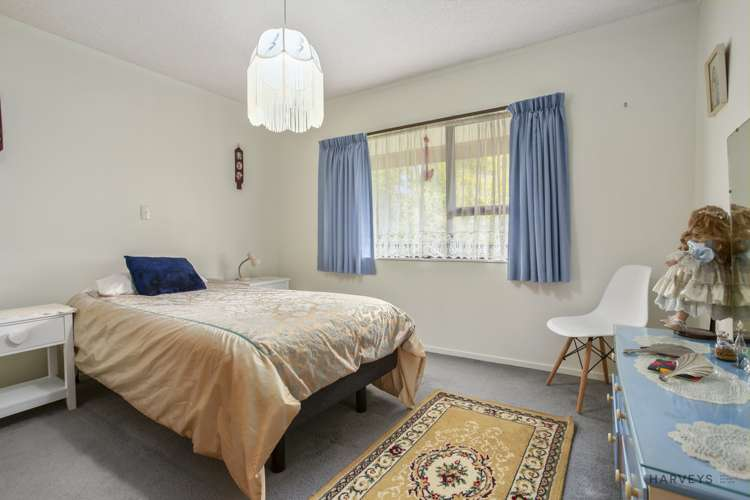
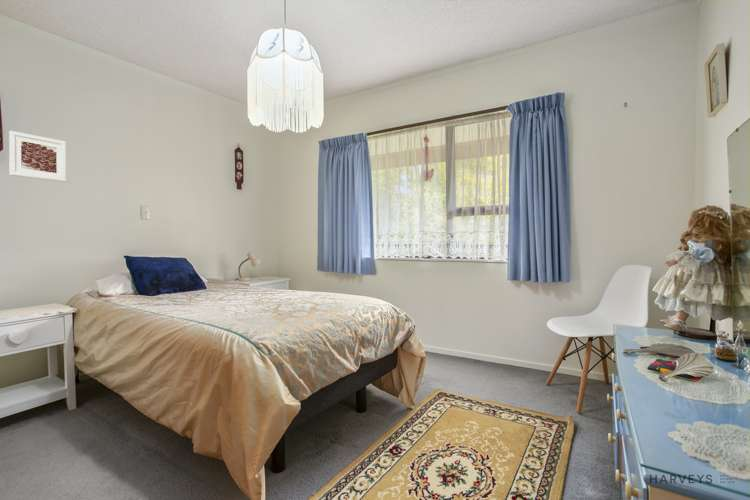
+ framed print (39, 157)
